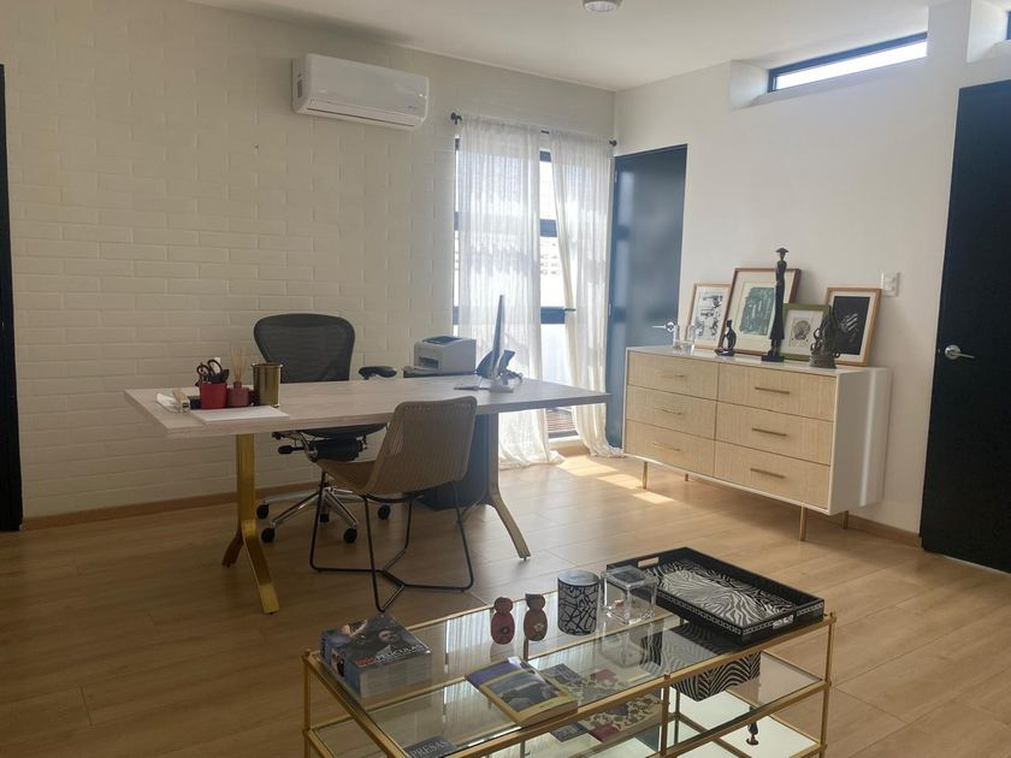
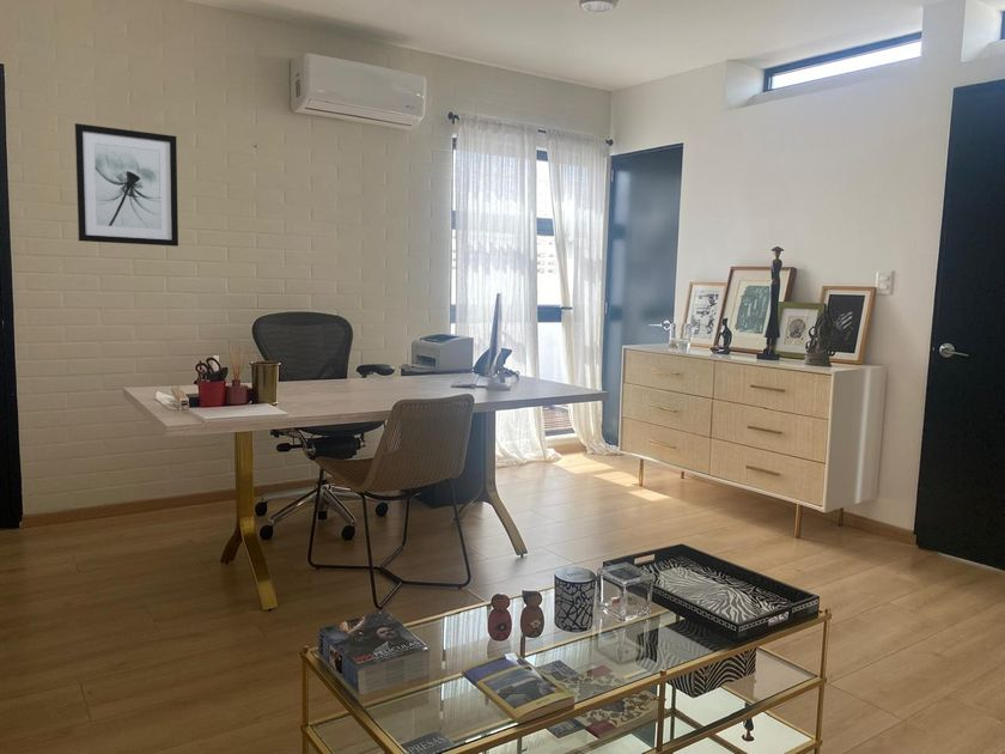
+ wall art (128, 187)
